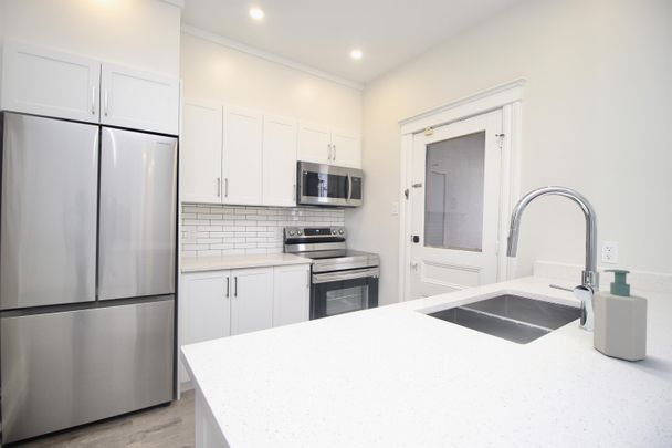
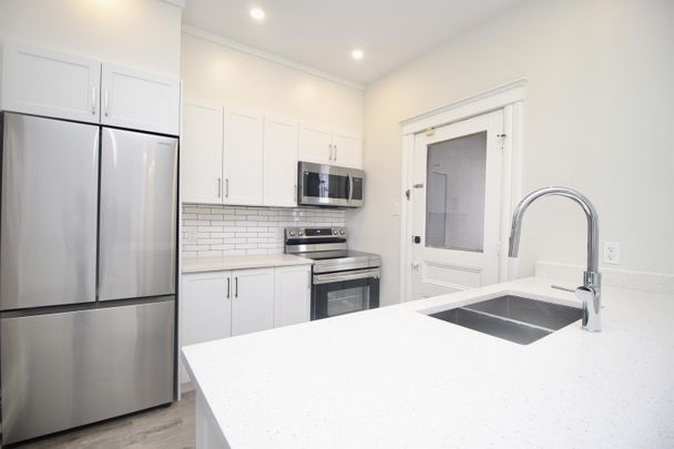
- soap bottle (619, 311)
